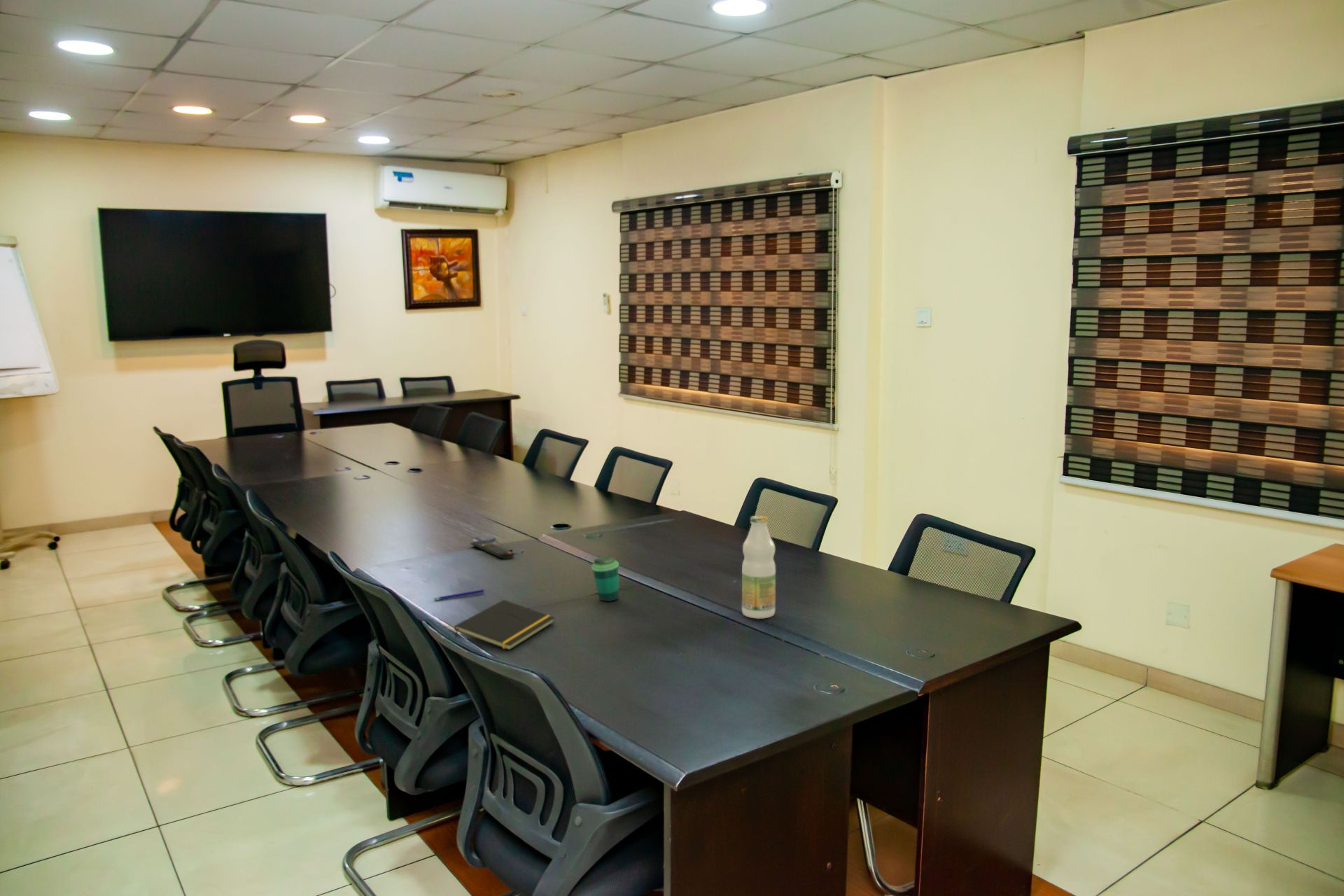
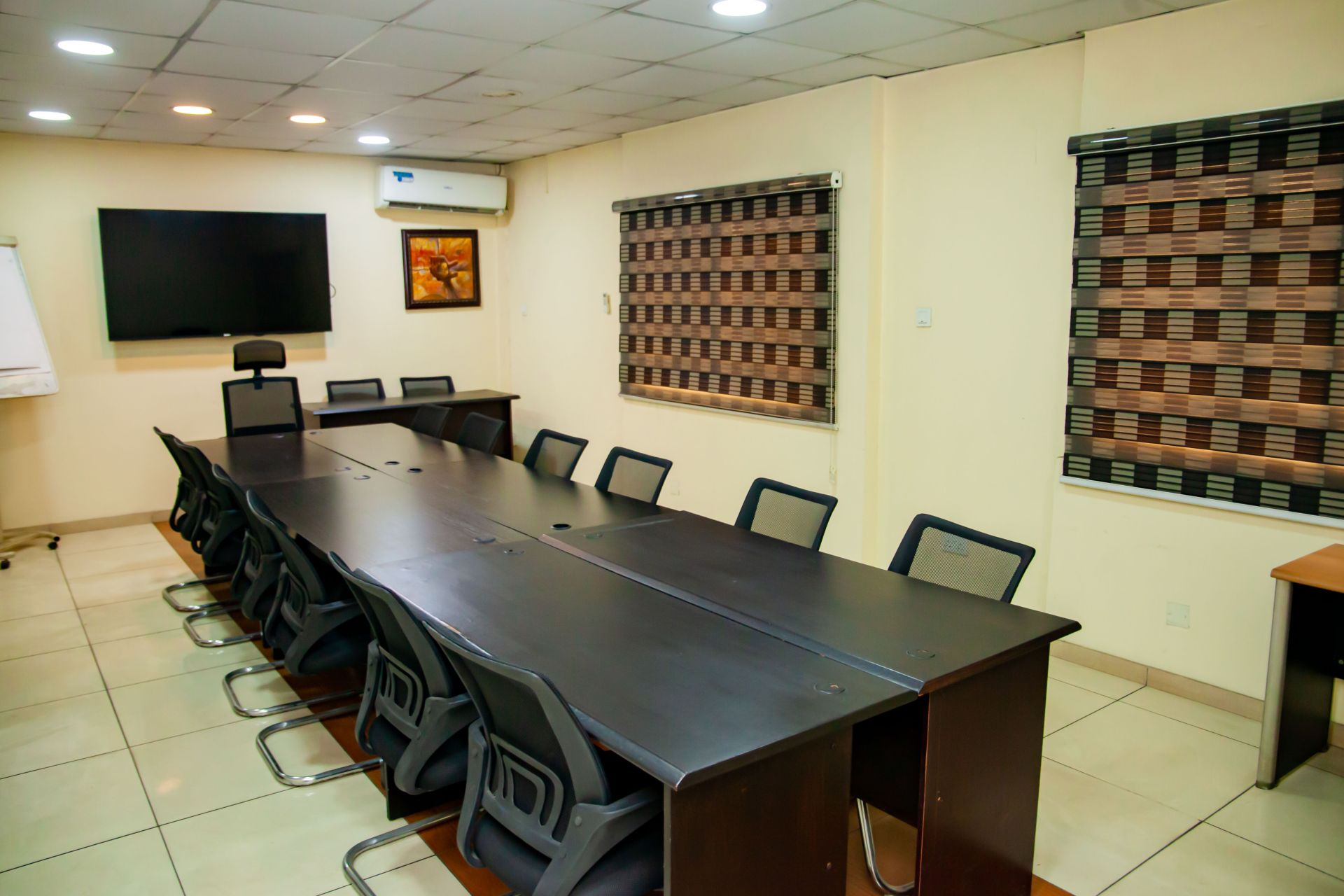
- pen (459, 595)
- bottle (759, 566)
- notepad (506, 623)
- remote control (492, 550)
- cup (606, 579)
